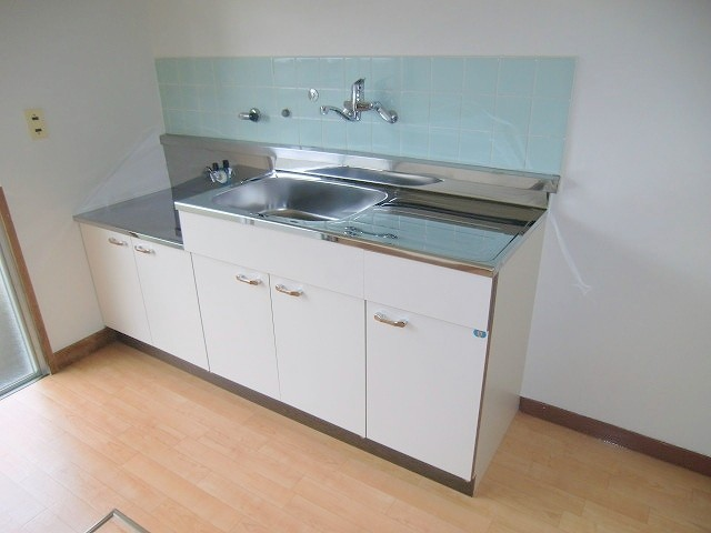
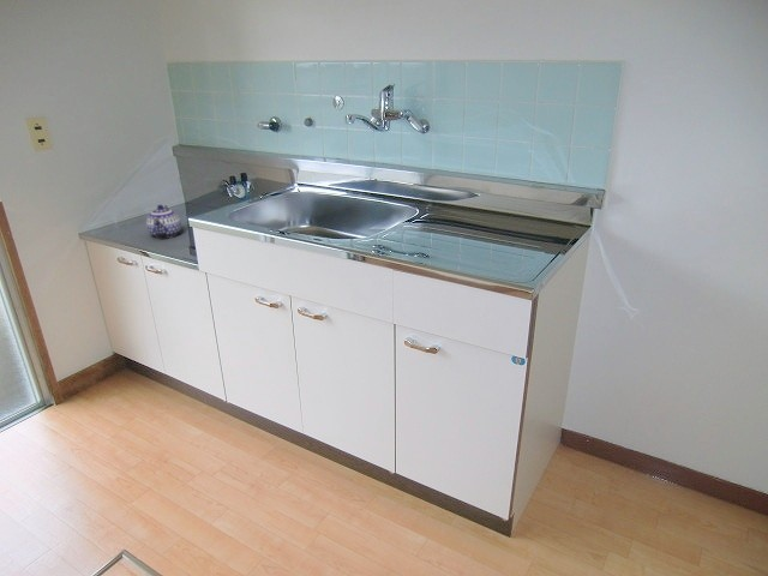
+ teapot (163, 220)
